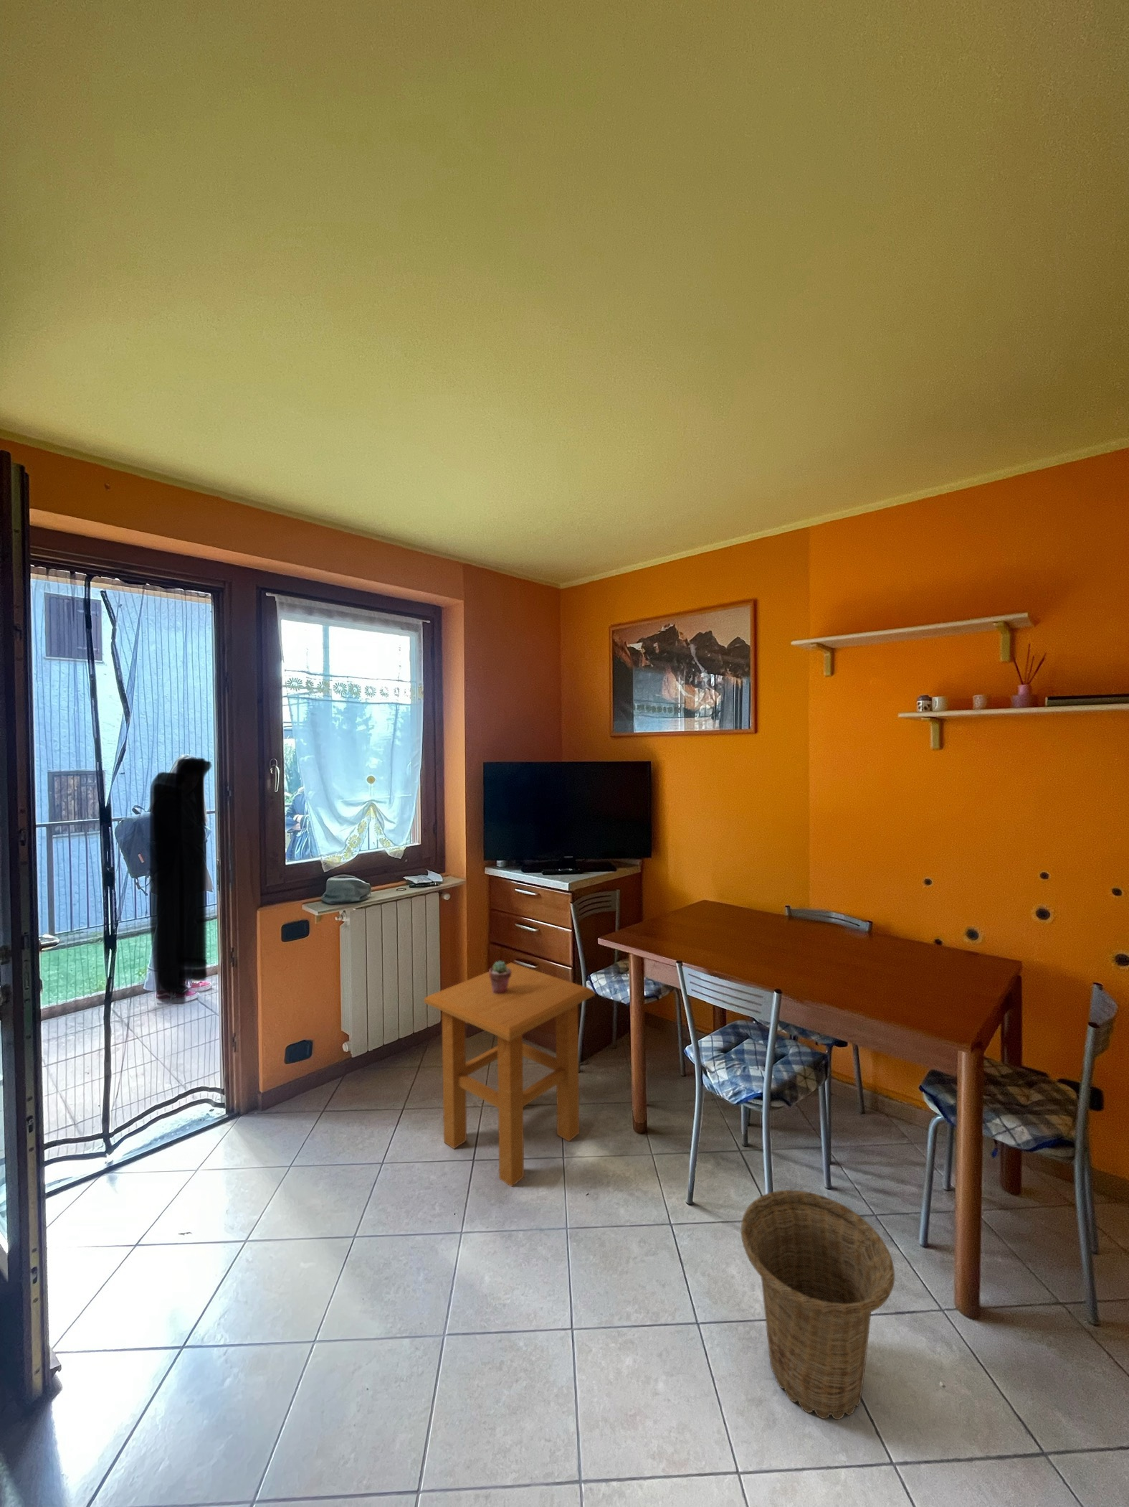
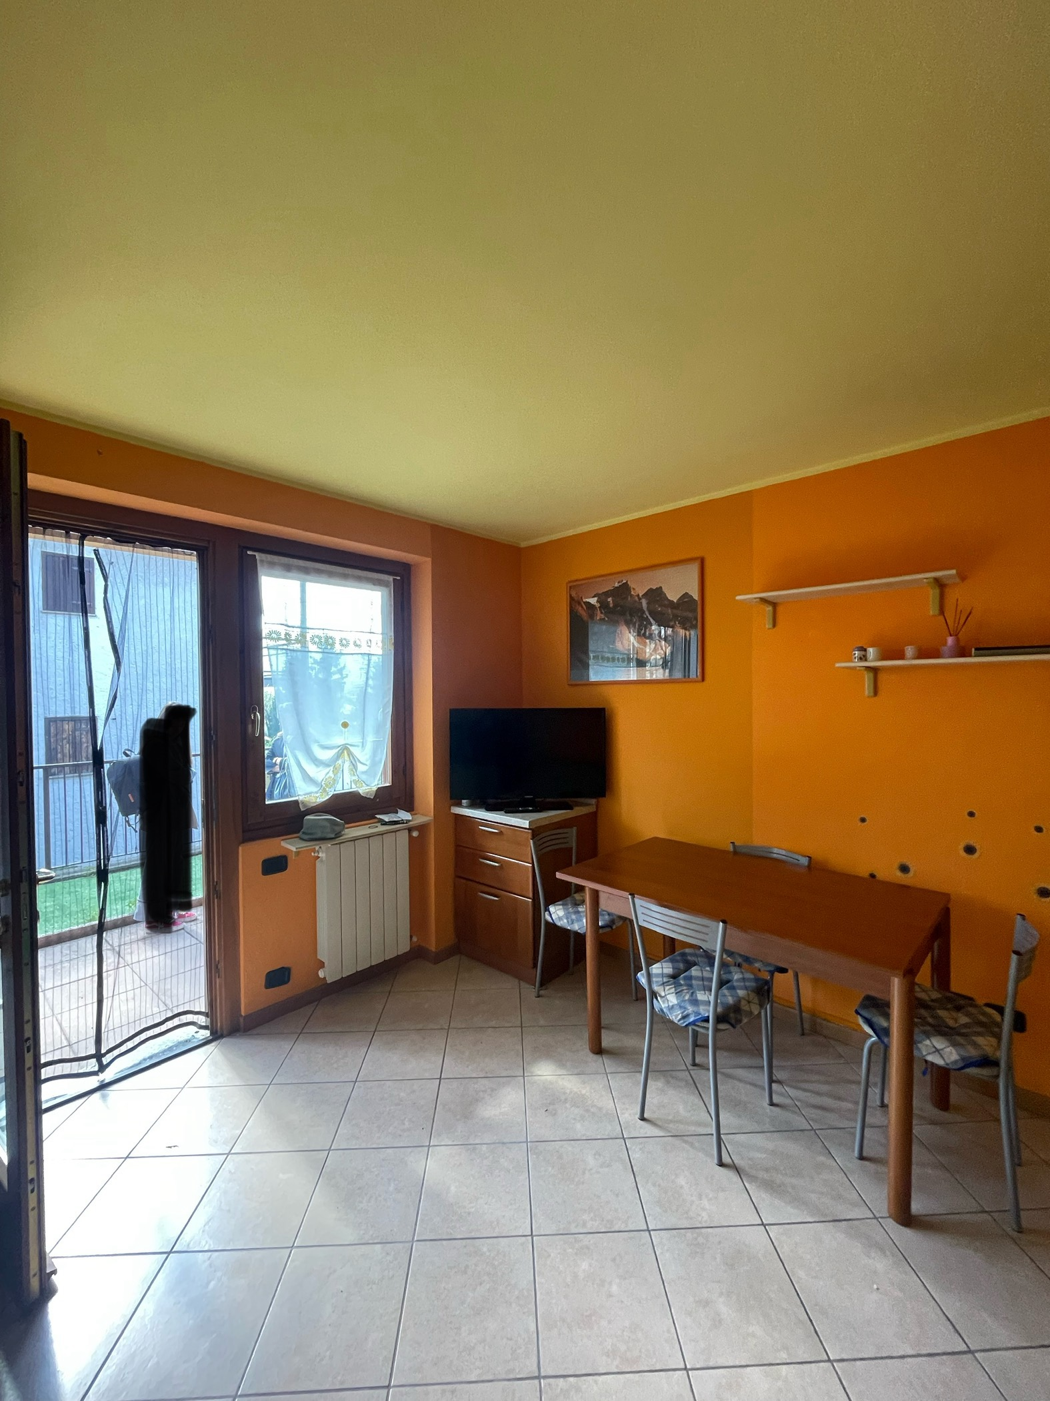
- side table (511, 1064)
- basket (815, 1306)
- potted succulent (499, 975)
